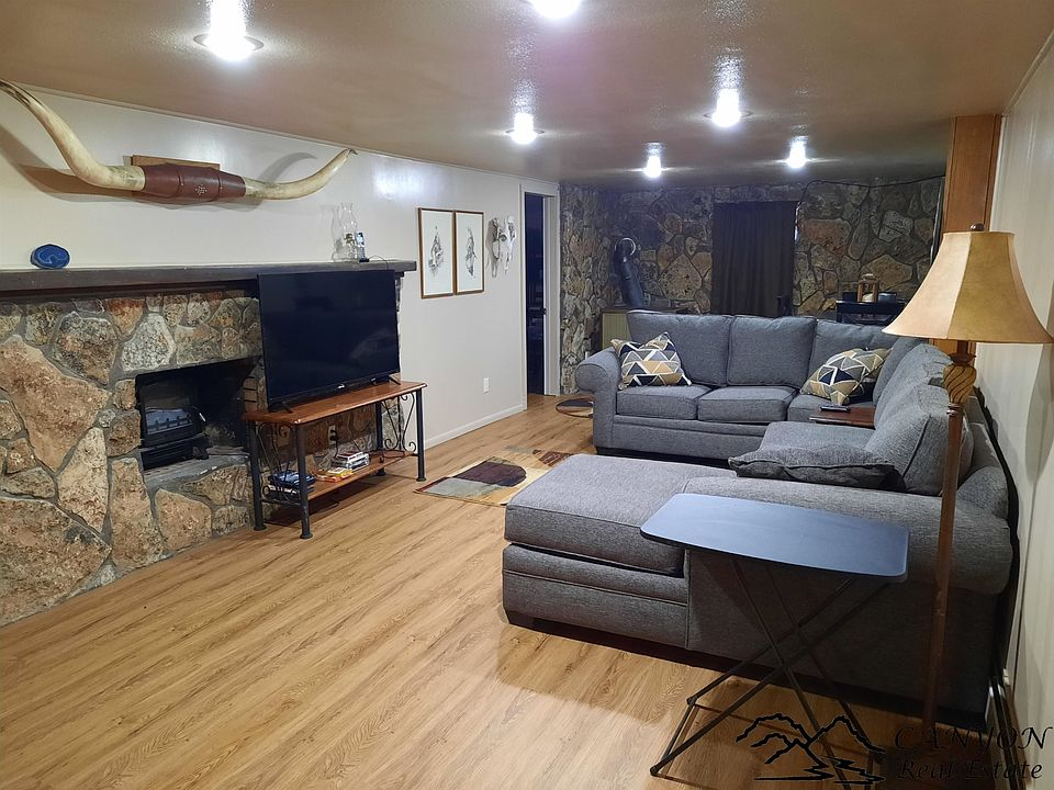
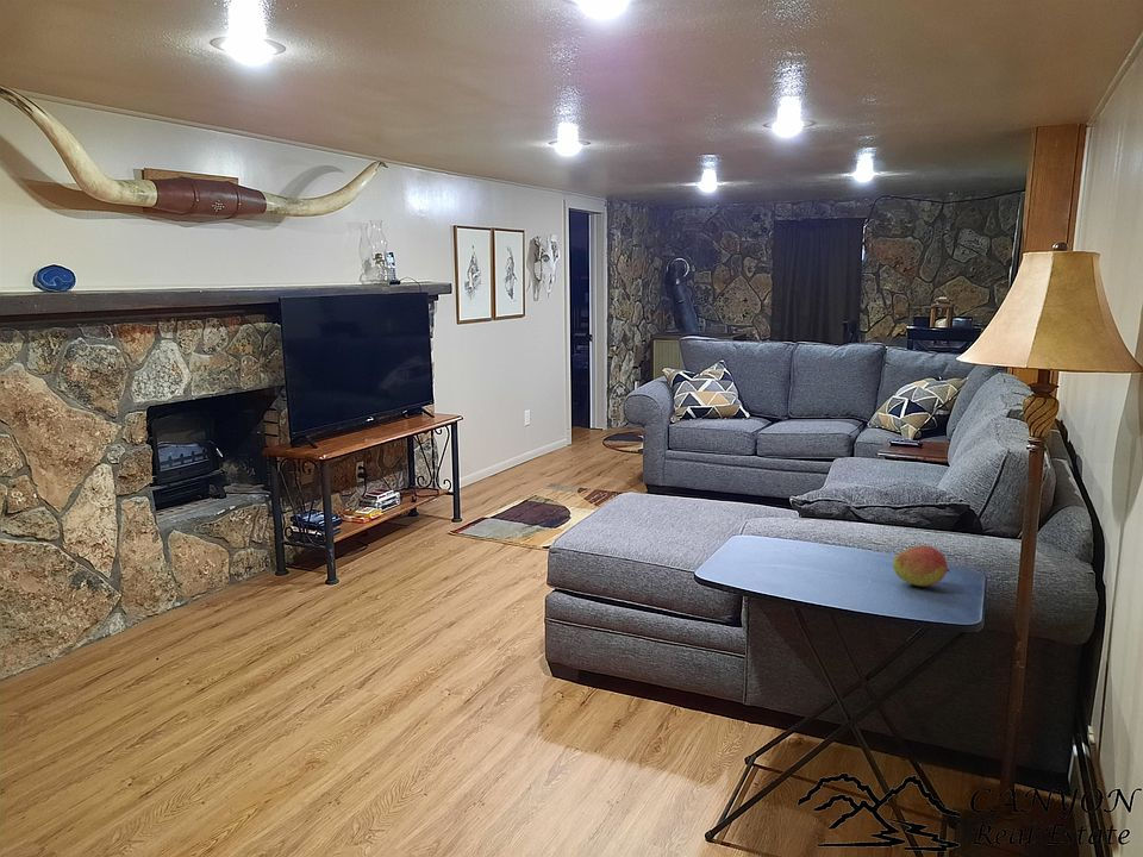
+ fruit (920, 565)
